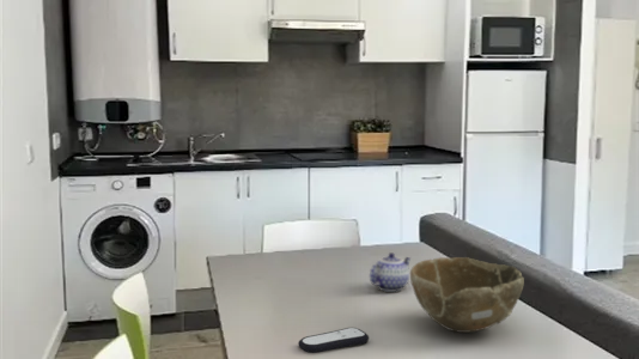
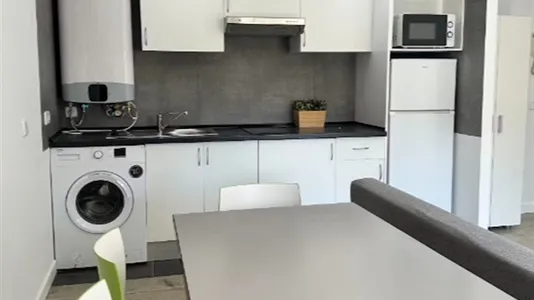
- teapot (390, 270)
- bowl (465, 299)
- remote control (333, 340)
